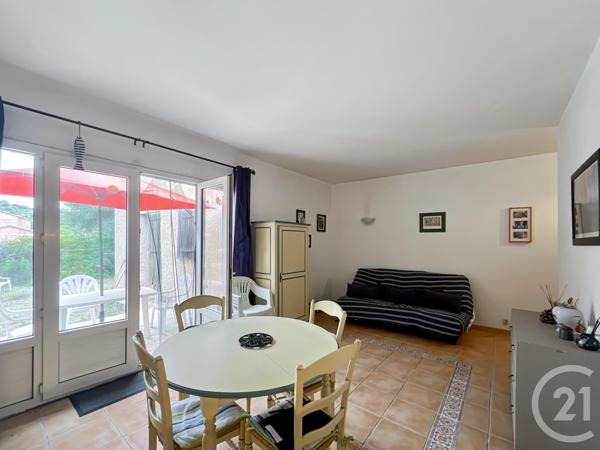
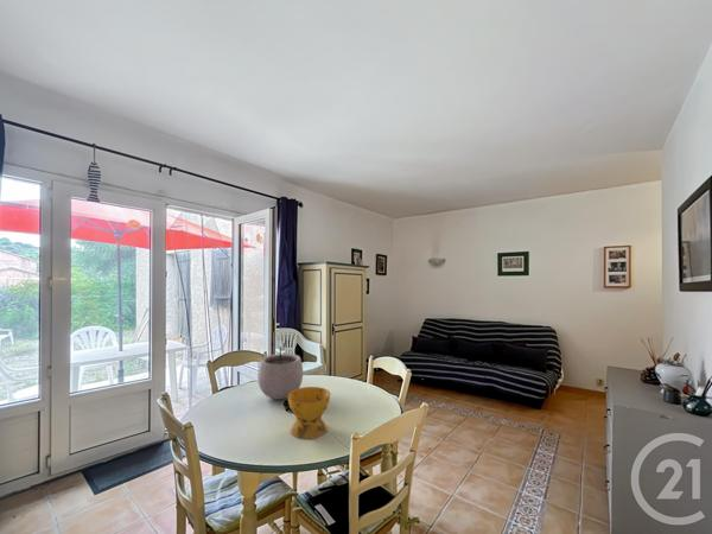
+ plant pot (280, 369)
+ bowl (309, 412)
